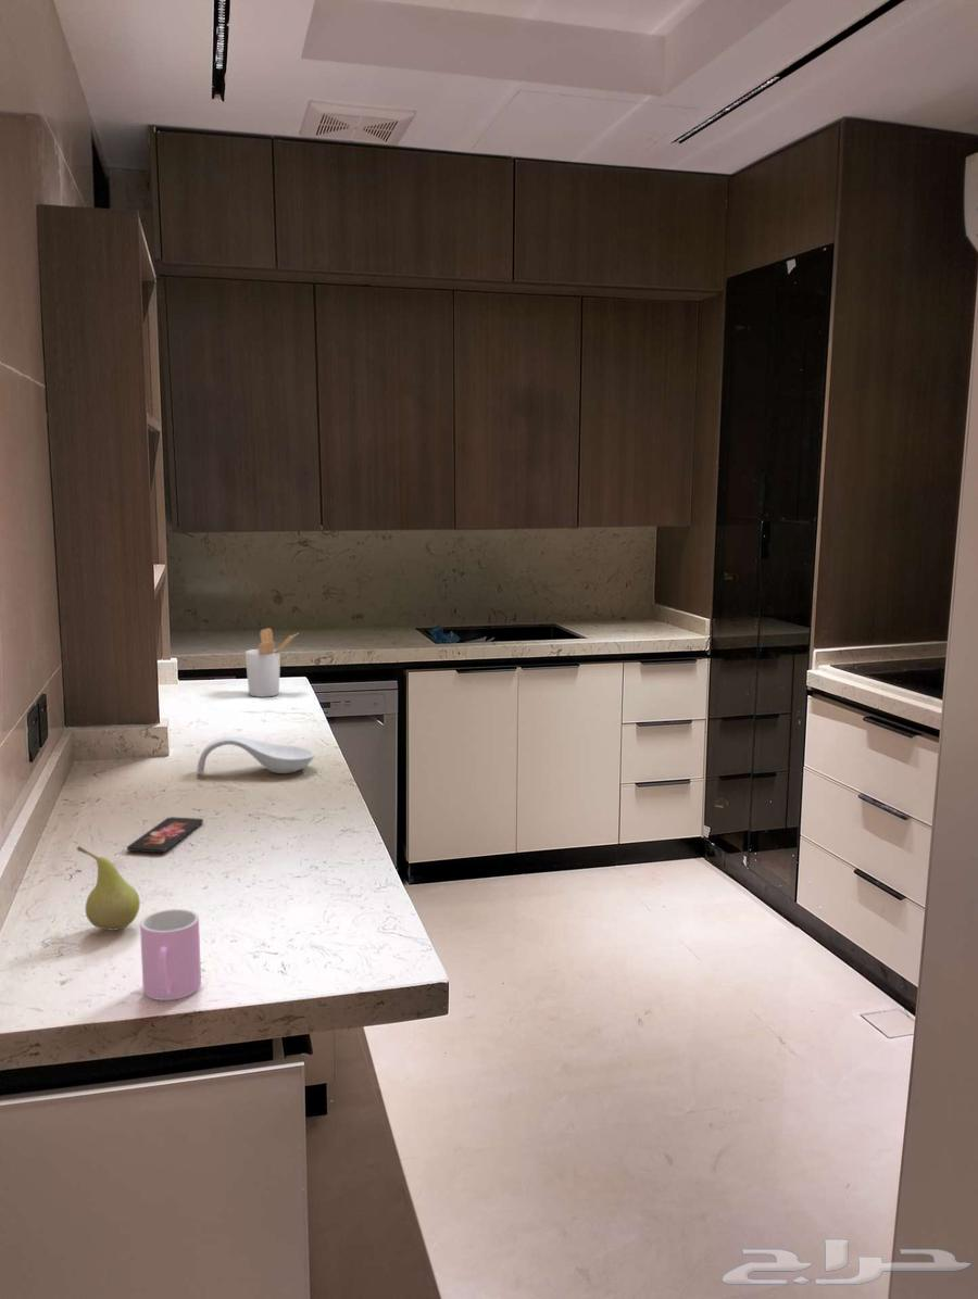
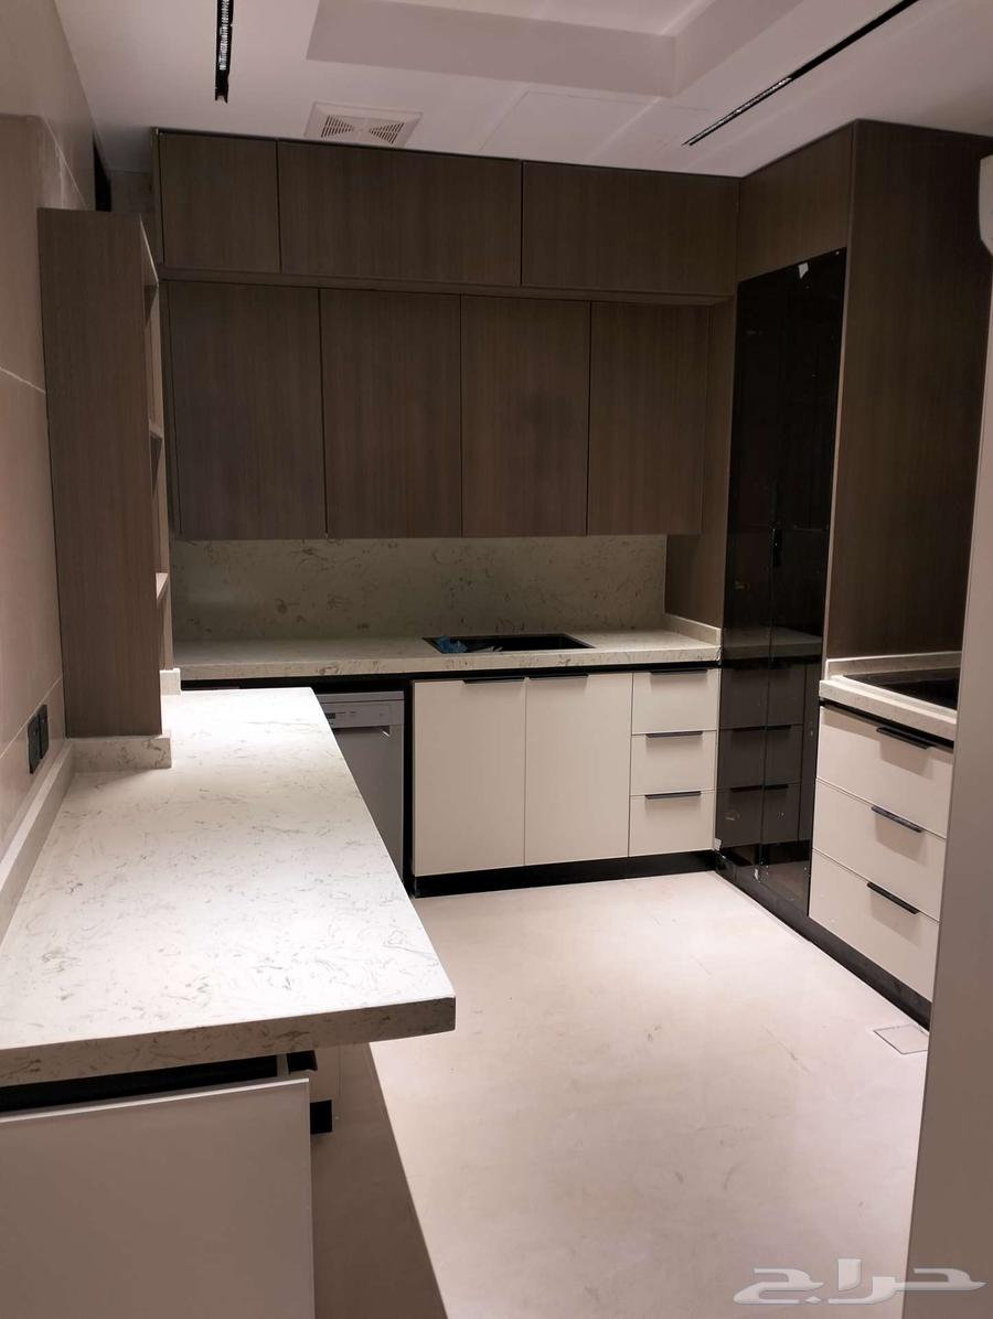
- smartphone (166, 834)
- fruit (108, 887)
- spoon rest (256, 754)
- utensil holder (272, 661)
- cup (168, 960)
